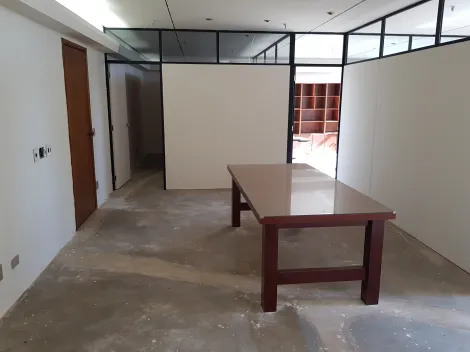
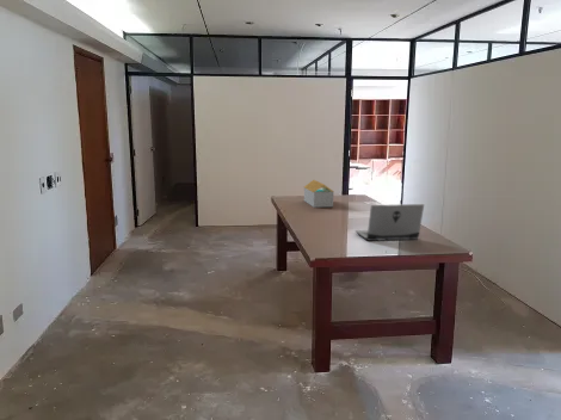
+ laptop computer (388, 218)
+ architectural model (318, 192)
